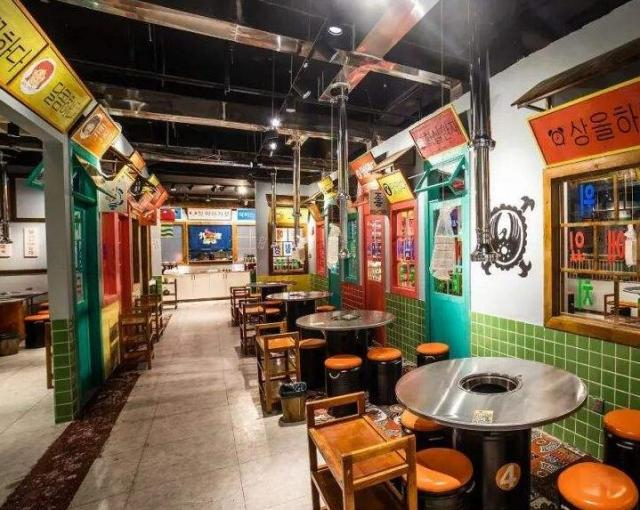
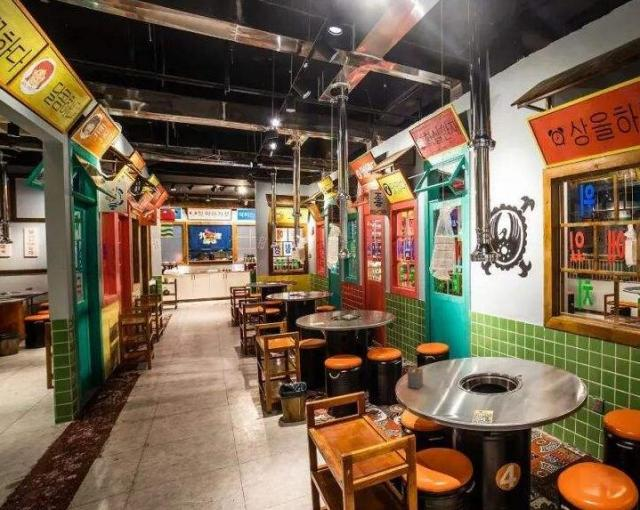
+ napkin holder (415, 374)
